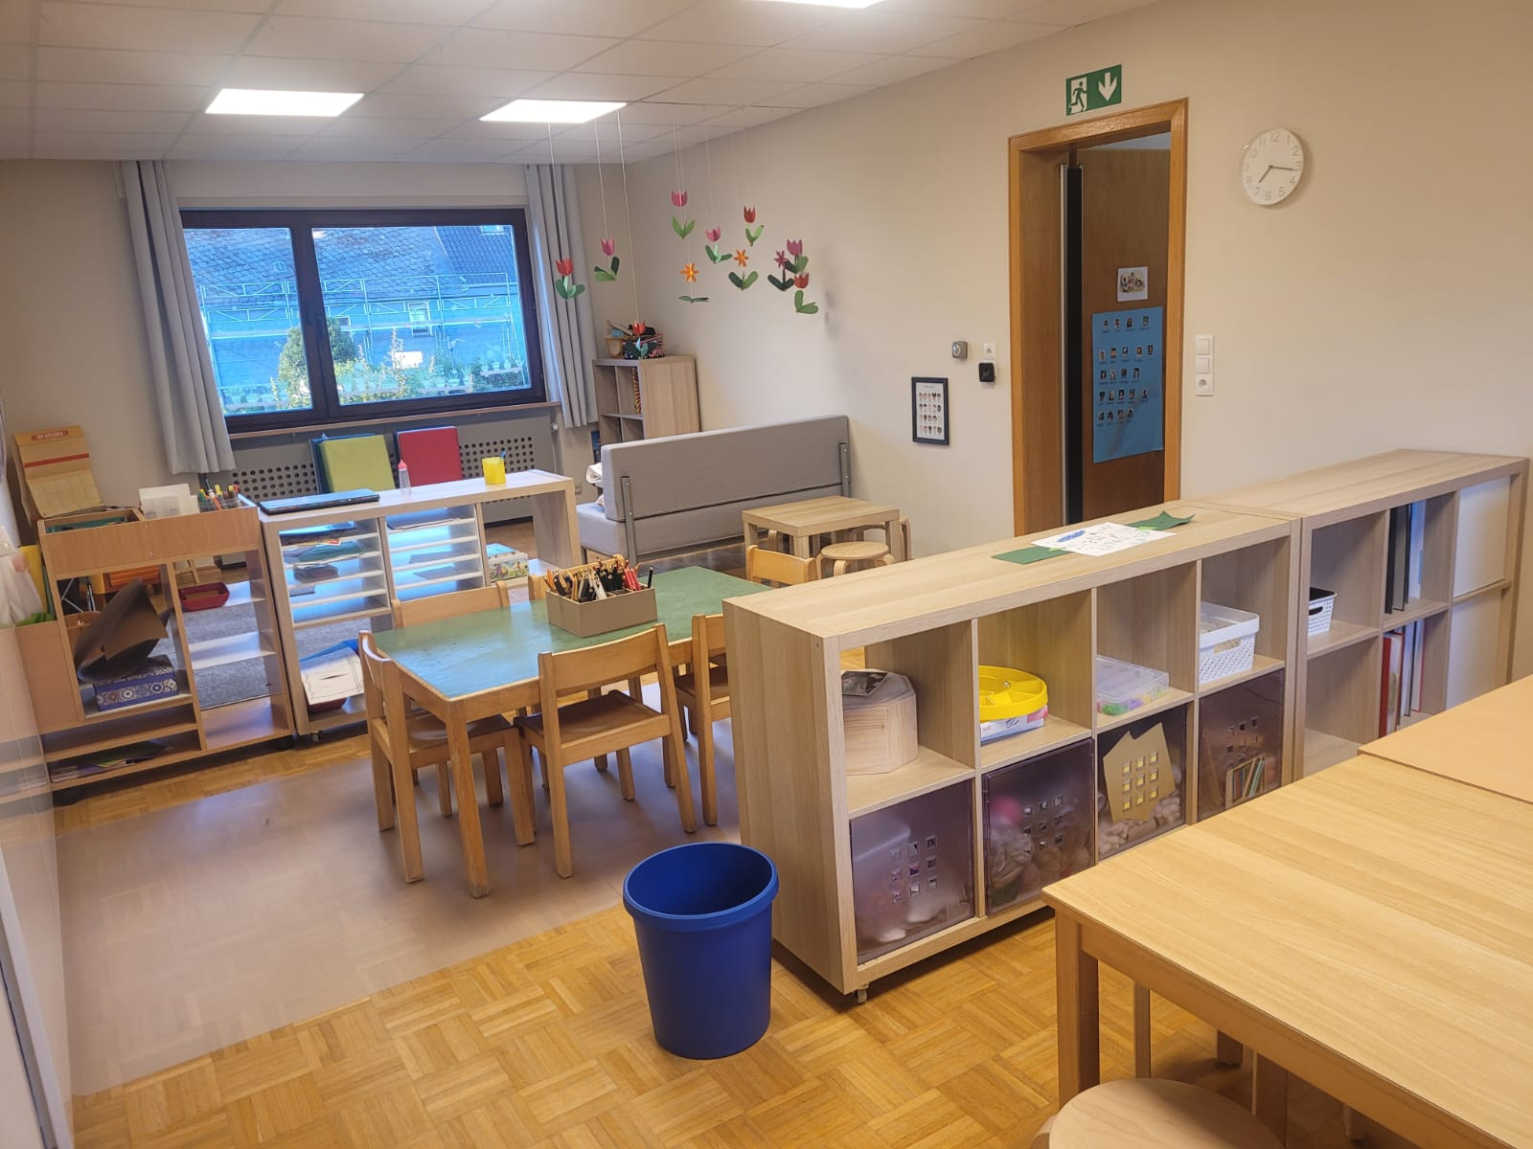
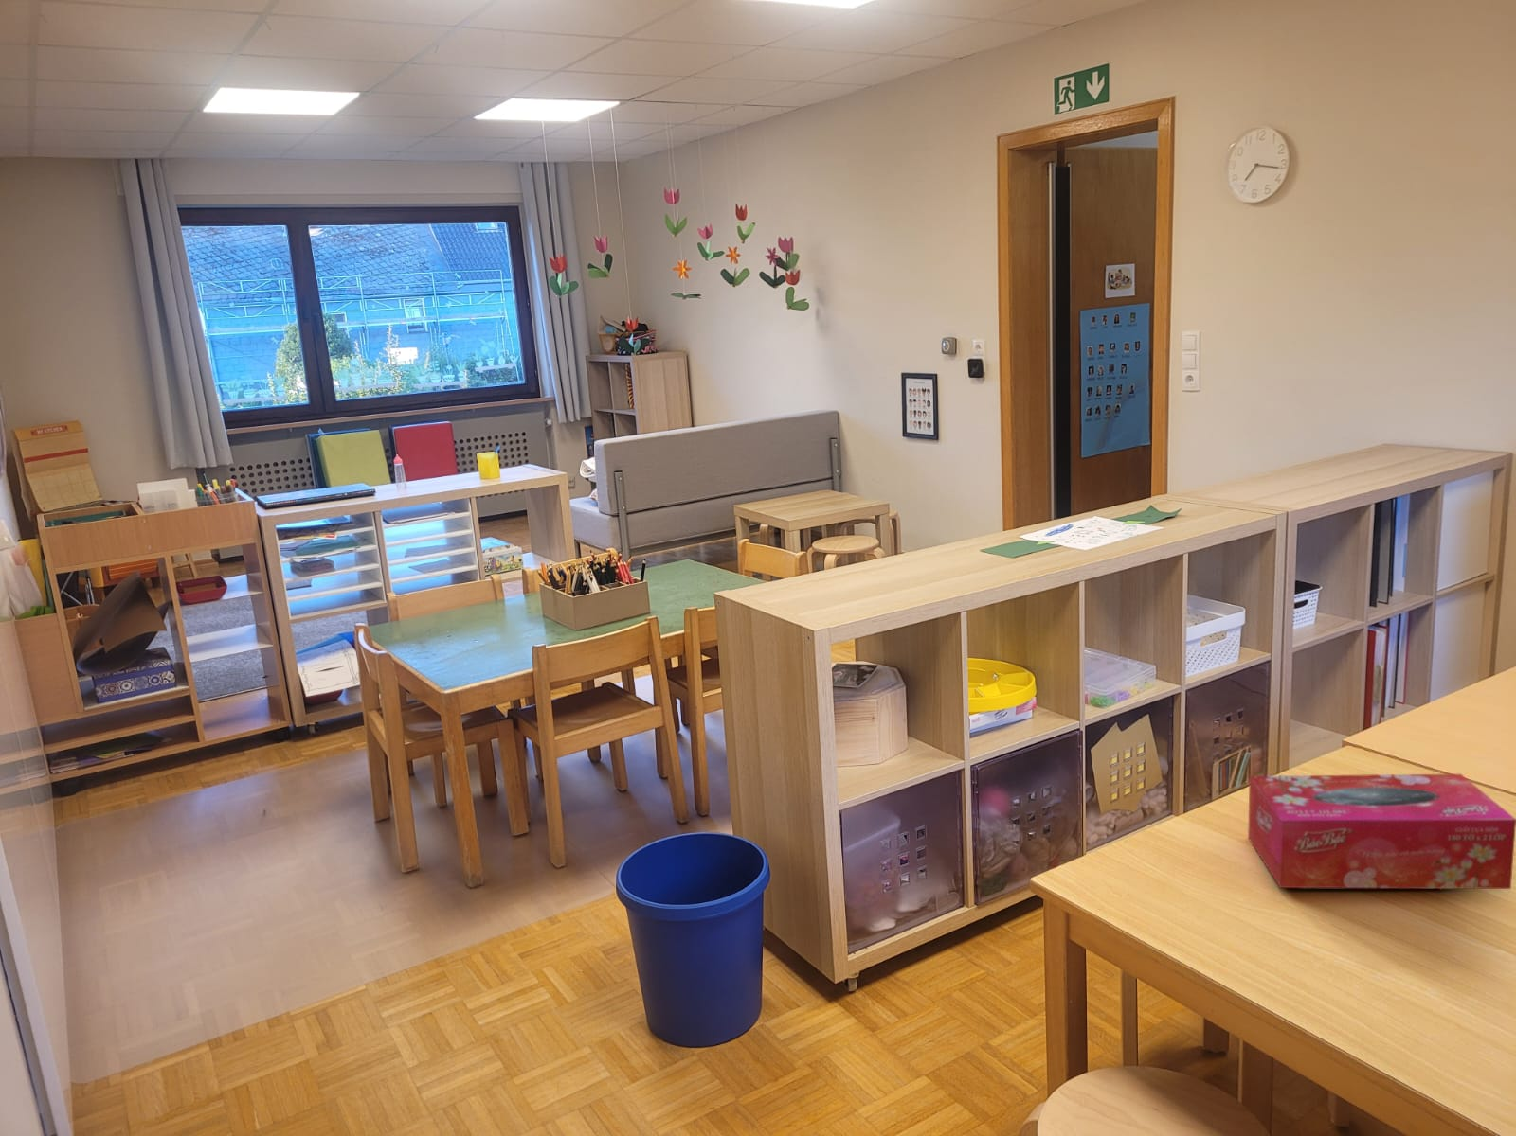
+ tissue box (1373, 829)
